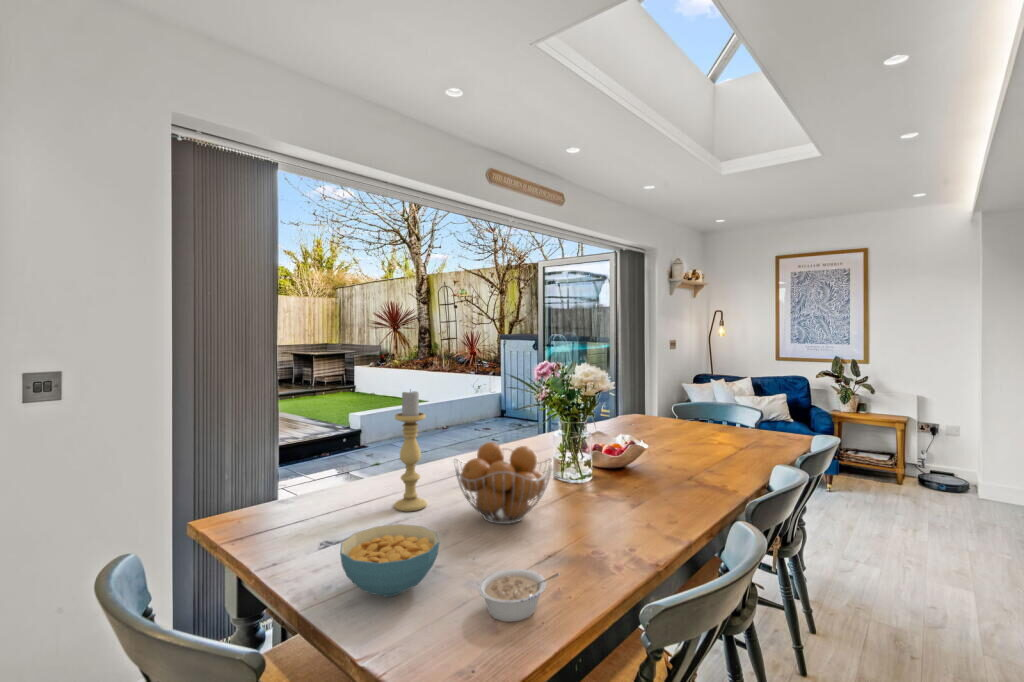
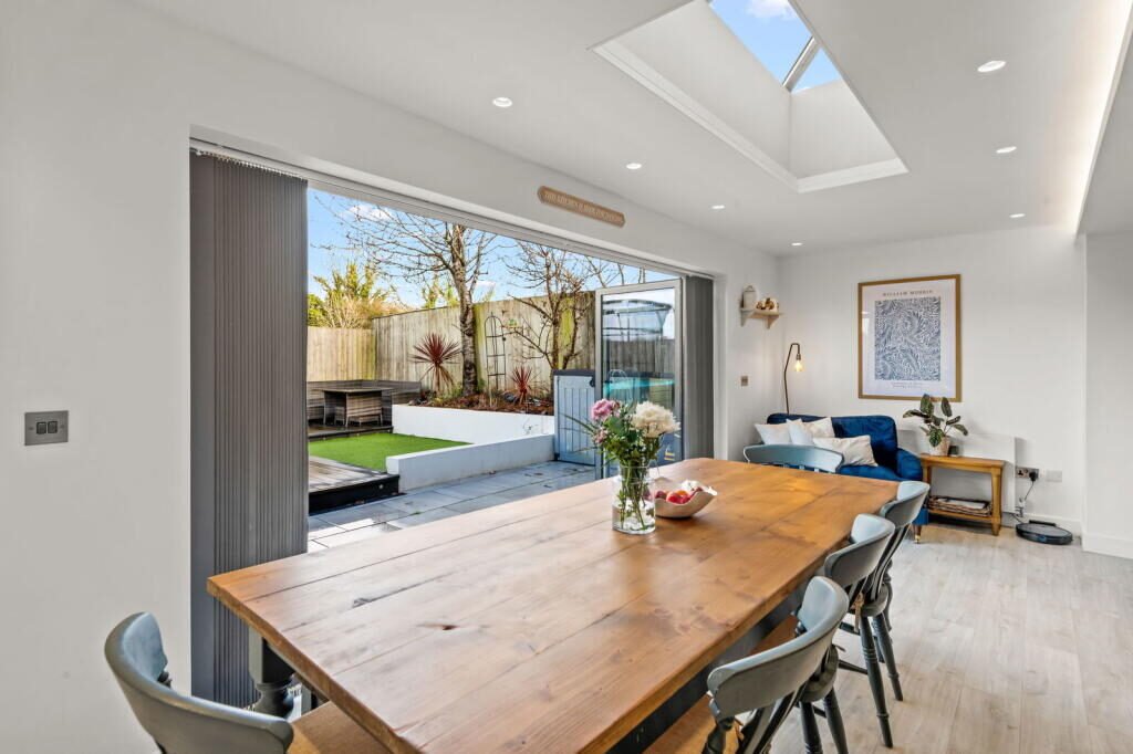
- cereal bowl (390, 565)
- legume (514, 593)
- fruit basket (503, 480)
- candle holder (410, 447)
